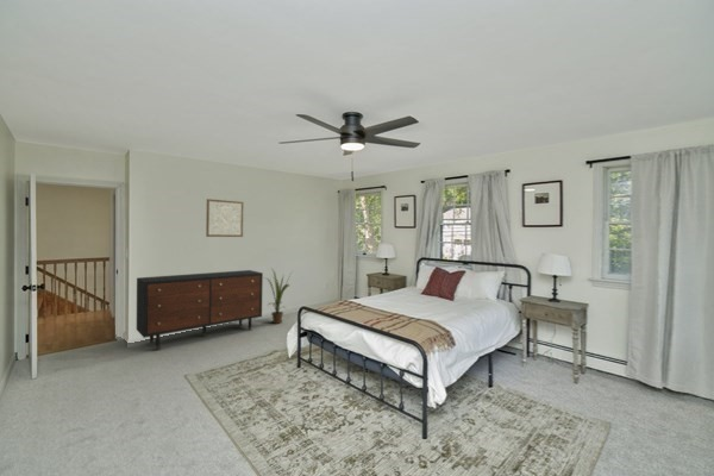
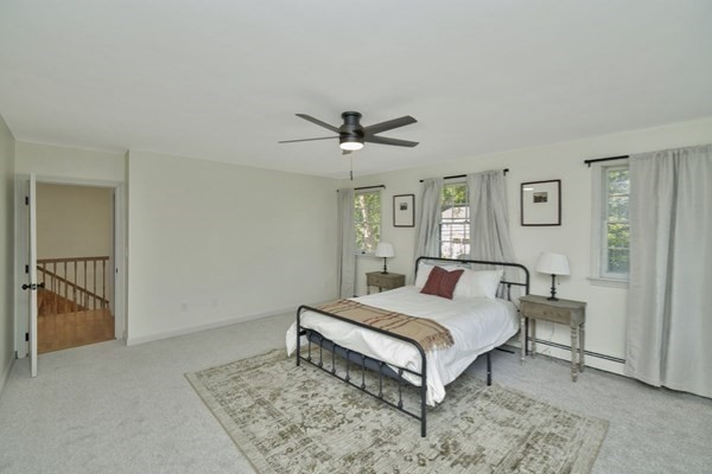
- dresser (205, 305)
- wall art (224, 219)
- house plant (276, 295)
